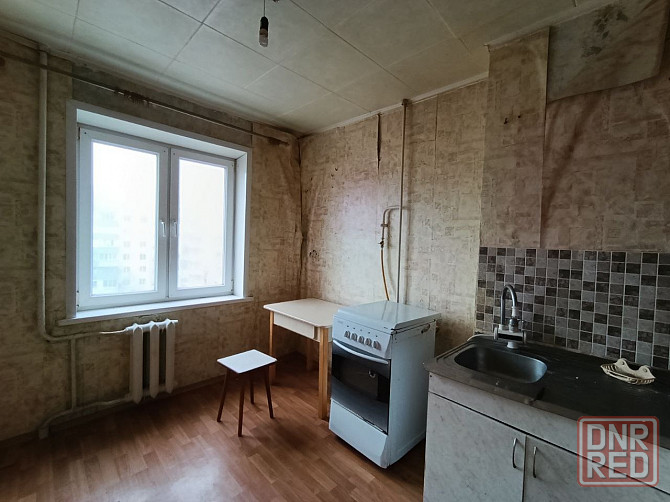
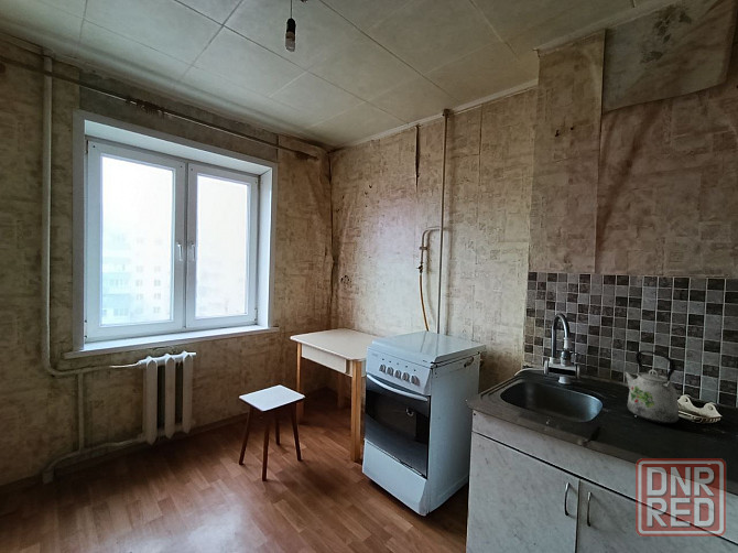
+ kettle (645, 382)
